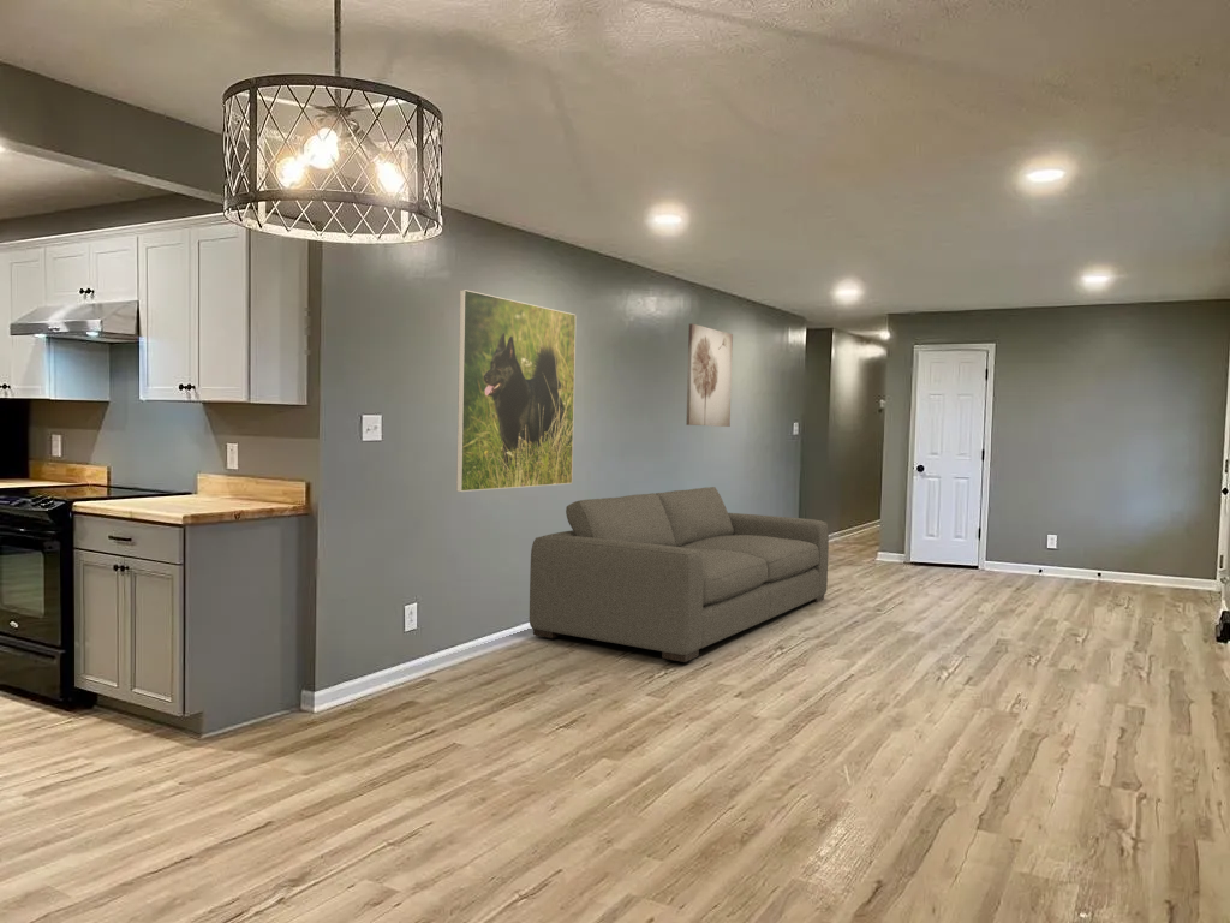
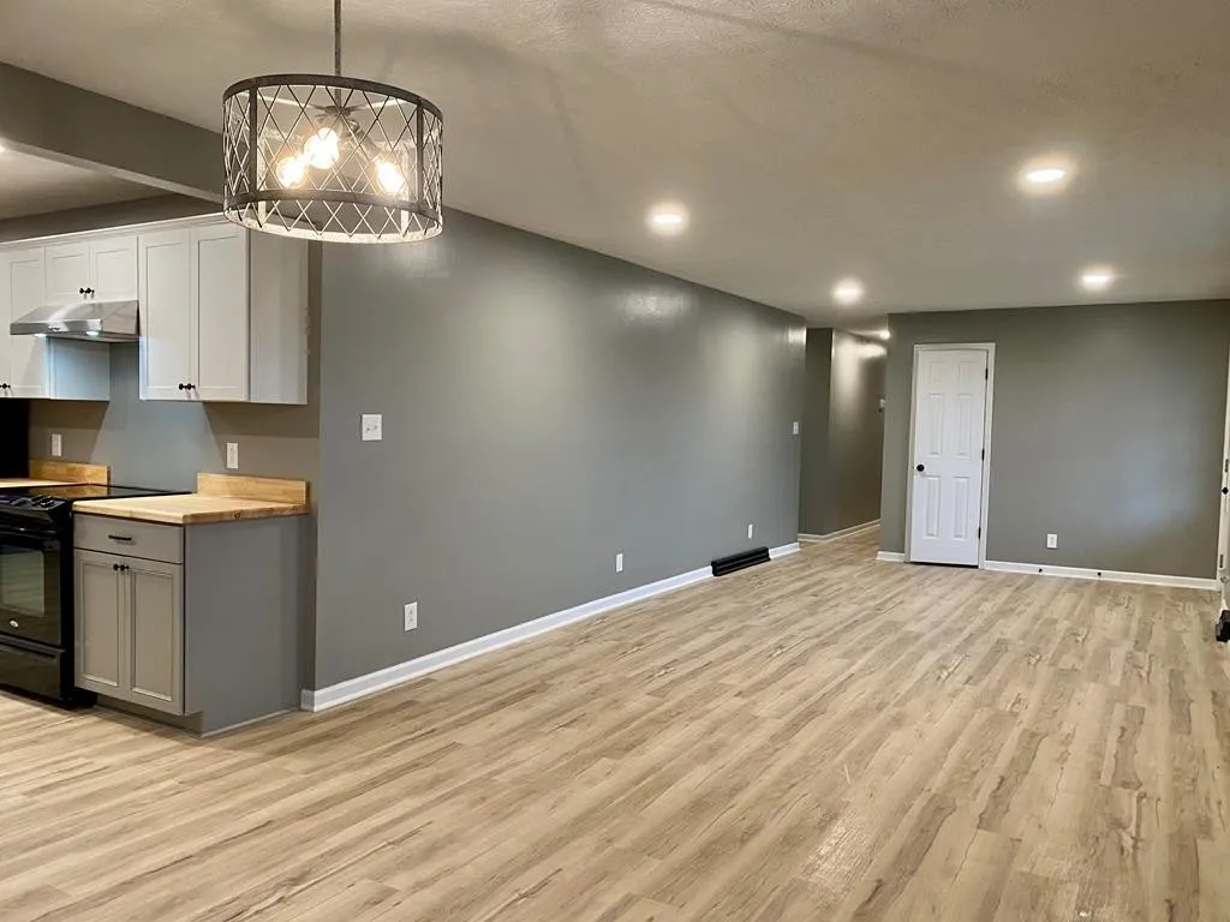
- wall art (710, 377)
- sofa (697, 555)
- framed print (520, 395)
